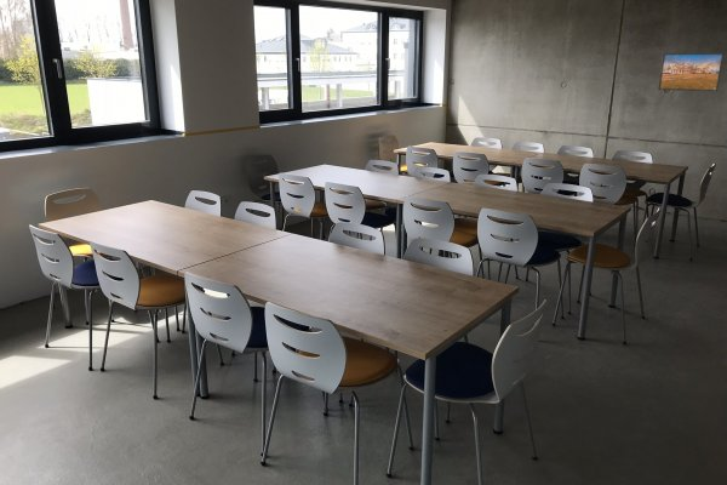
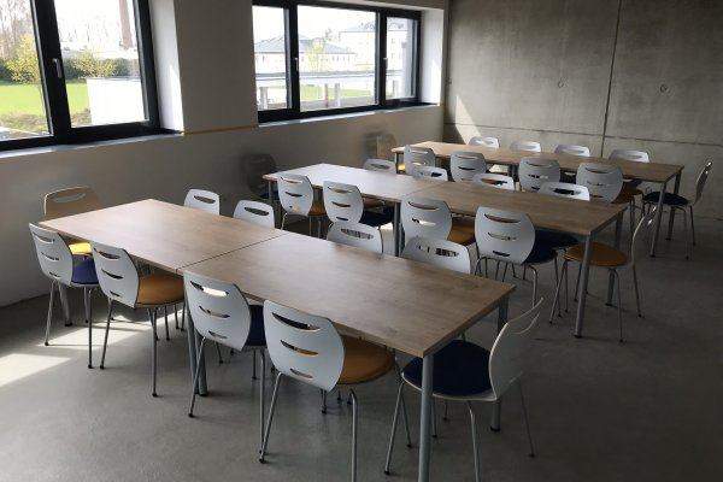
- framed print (689, 72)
